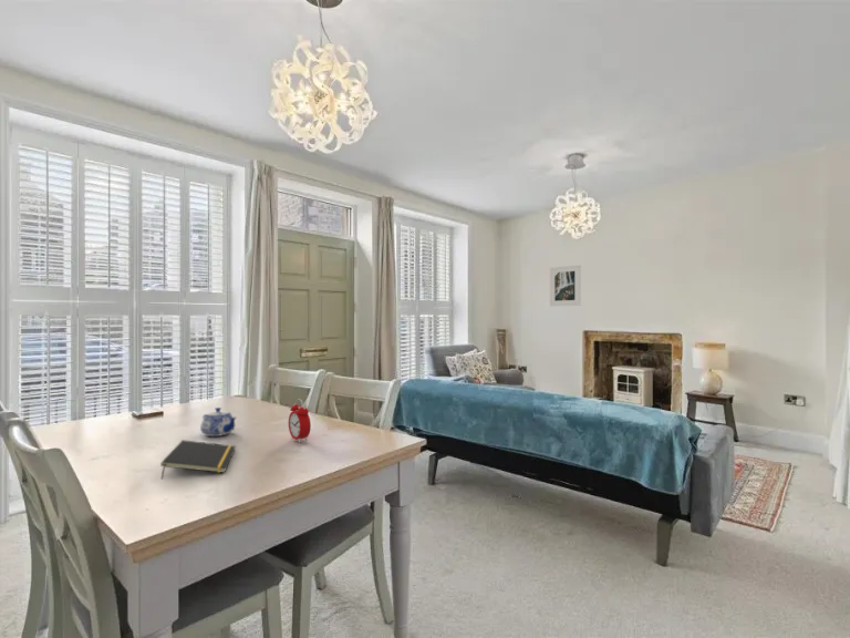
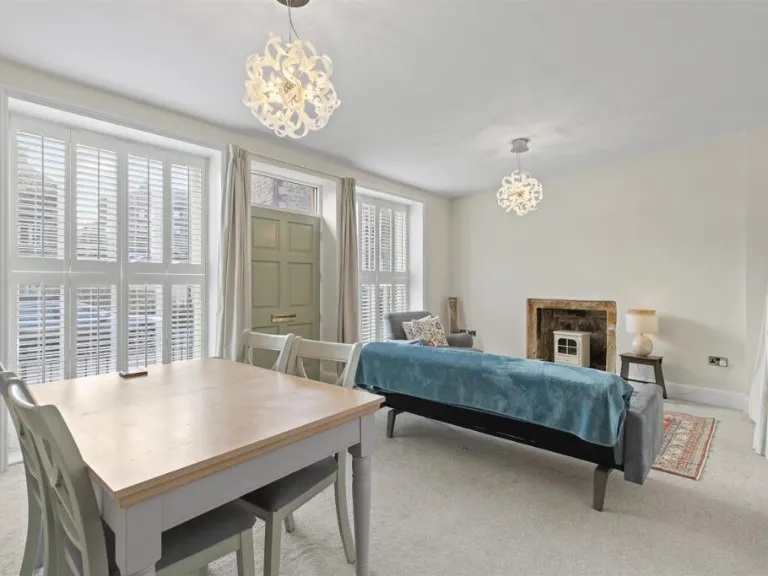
- notepad (201, 455)
- alarm clock (299, 419)
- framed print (564, 286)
- teapot (219, 421)
